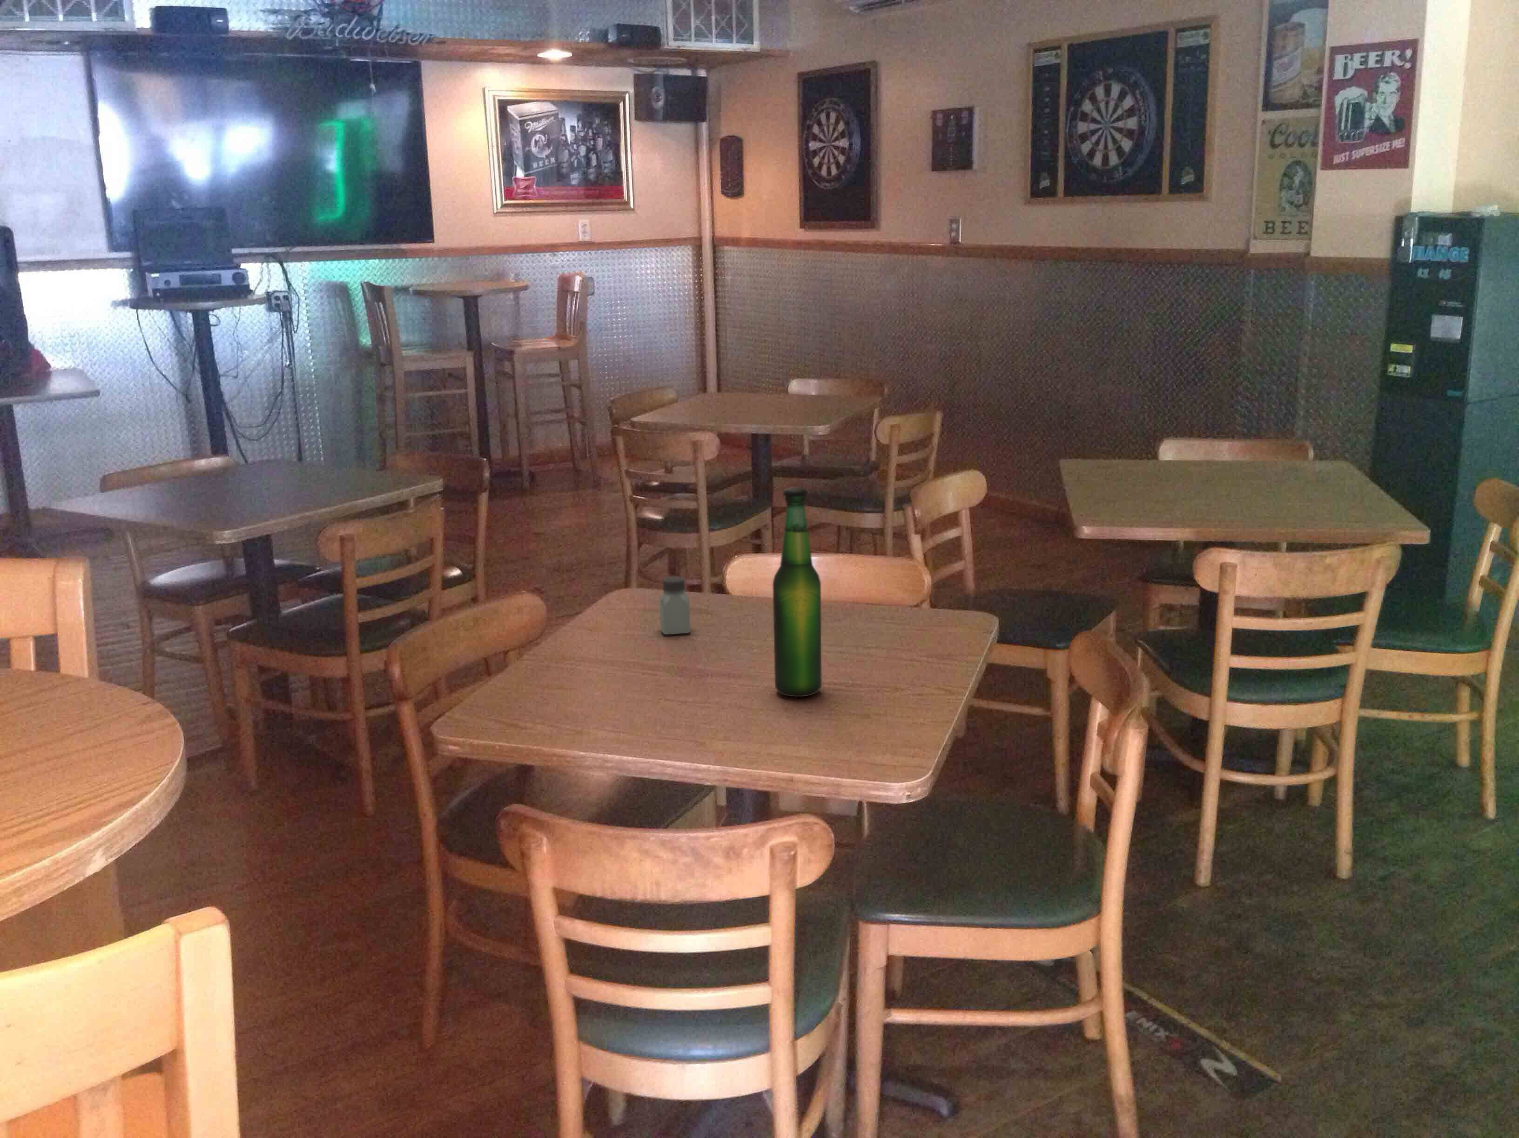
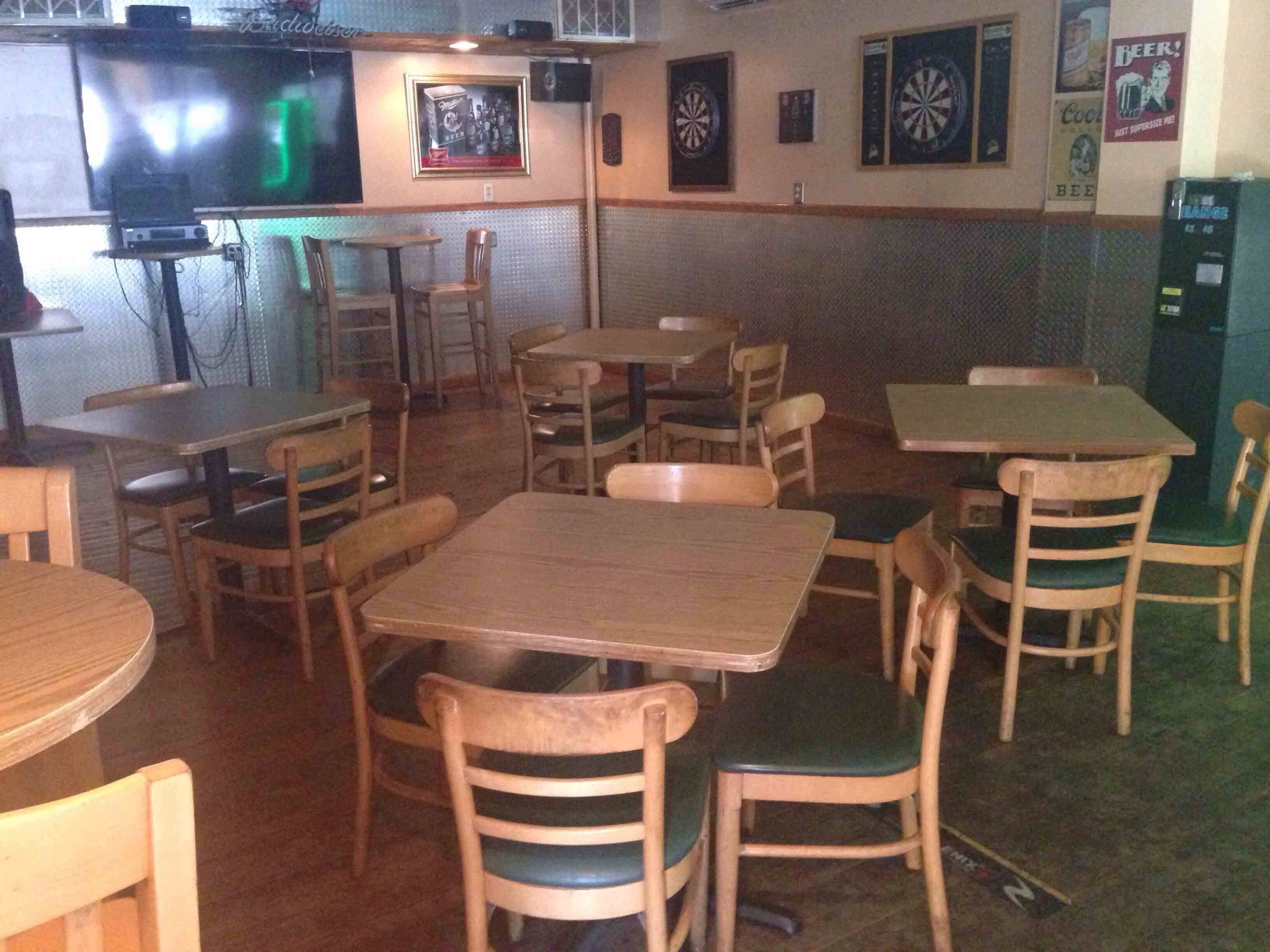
- saltshaker (675, 605)
- beer bottle (797, 592)
